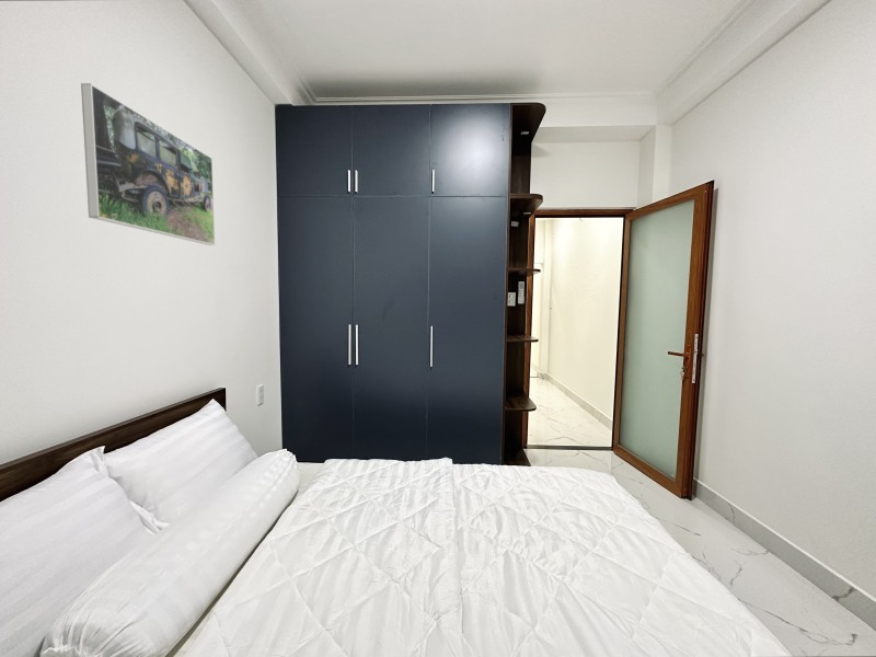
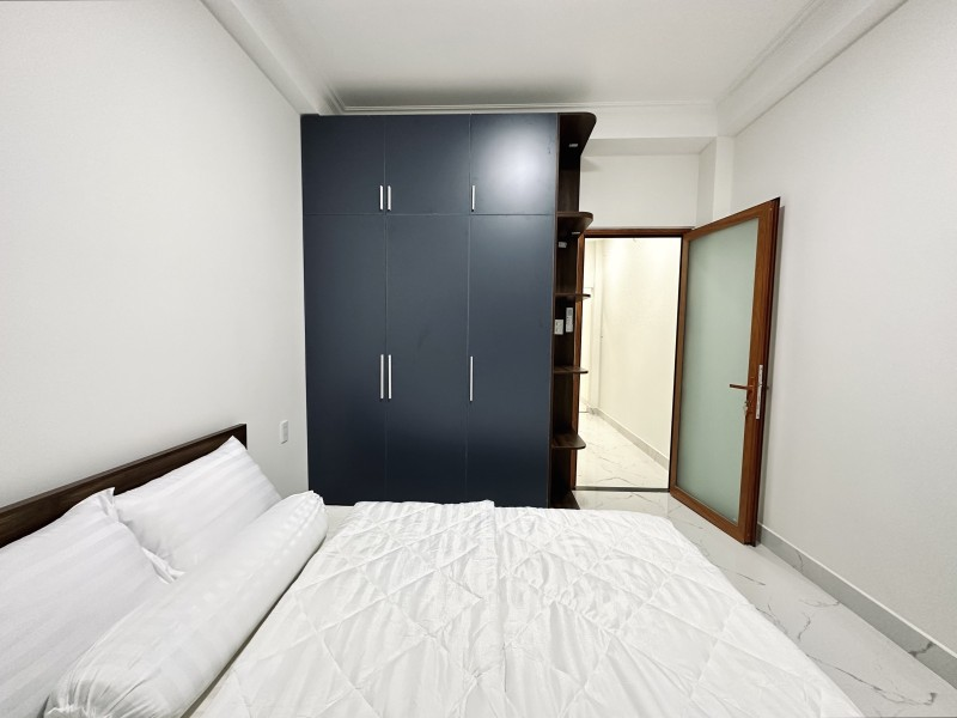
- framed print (162, 182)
